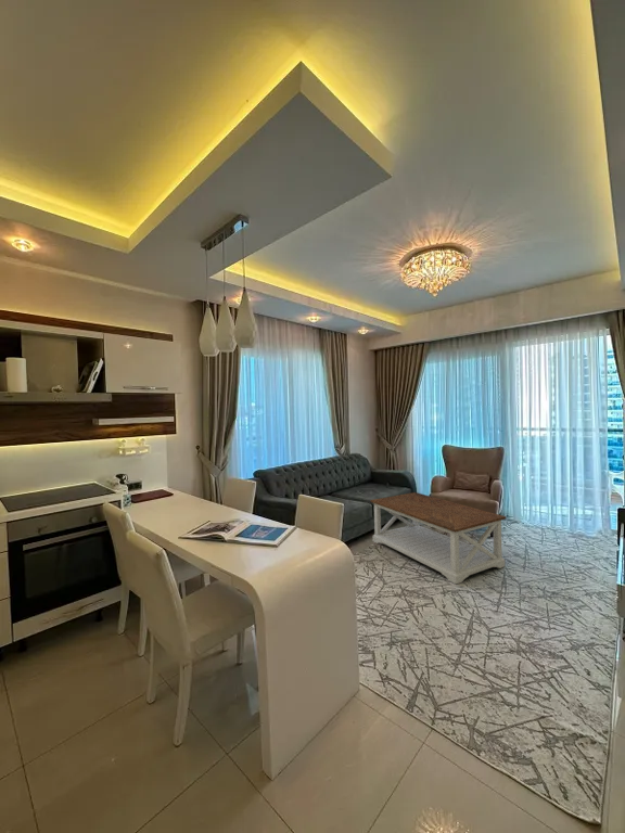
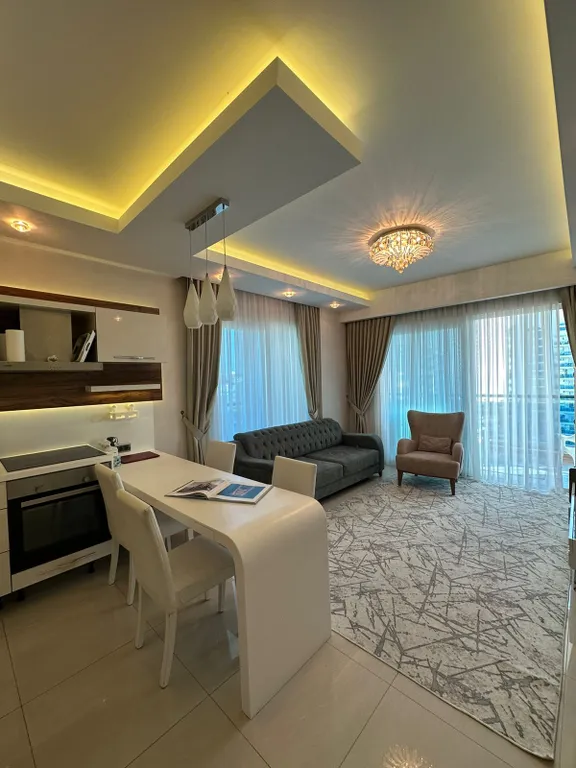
- coffee table (432, 530)
